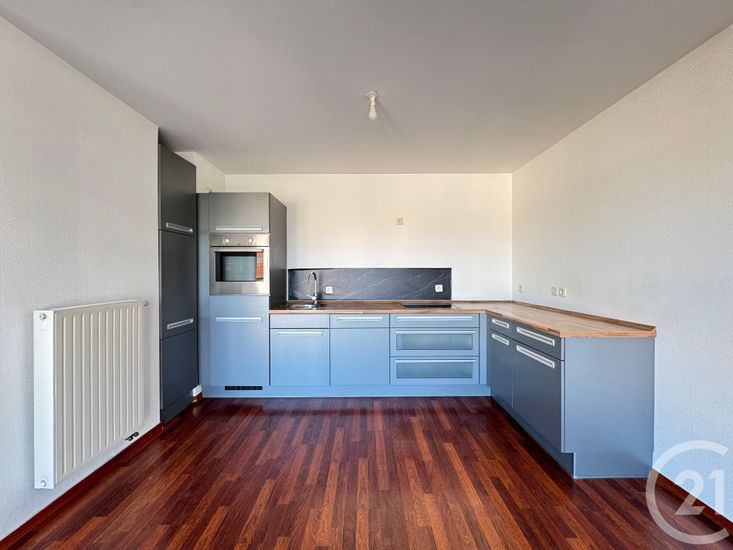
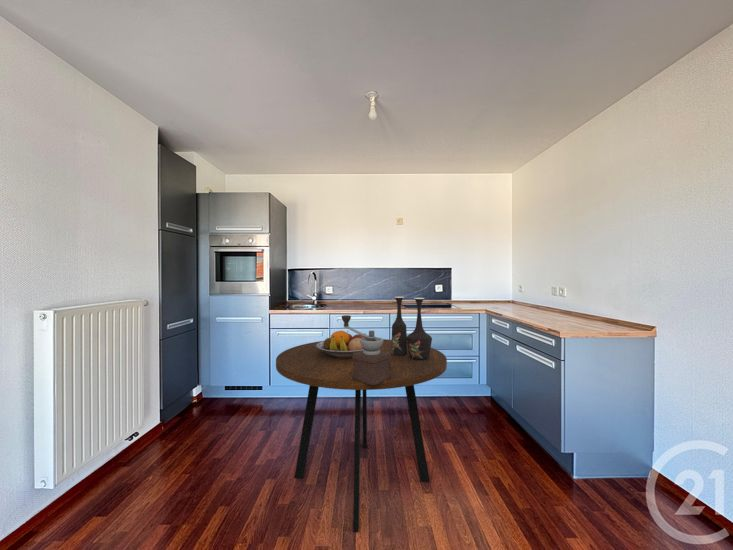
+ coffee grinder (364, 345)
+ dining table (360, 416)
+ vase (405, 326)
+ fruit bowl (345, 341)
